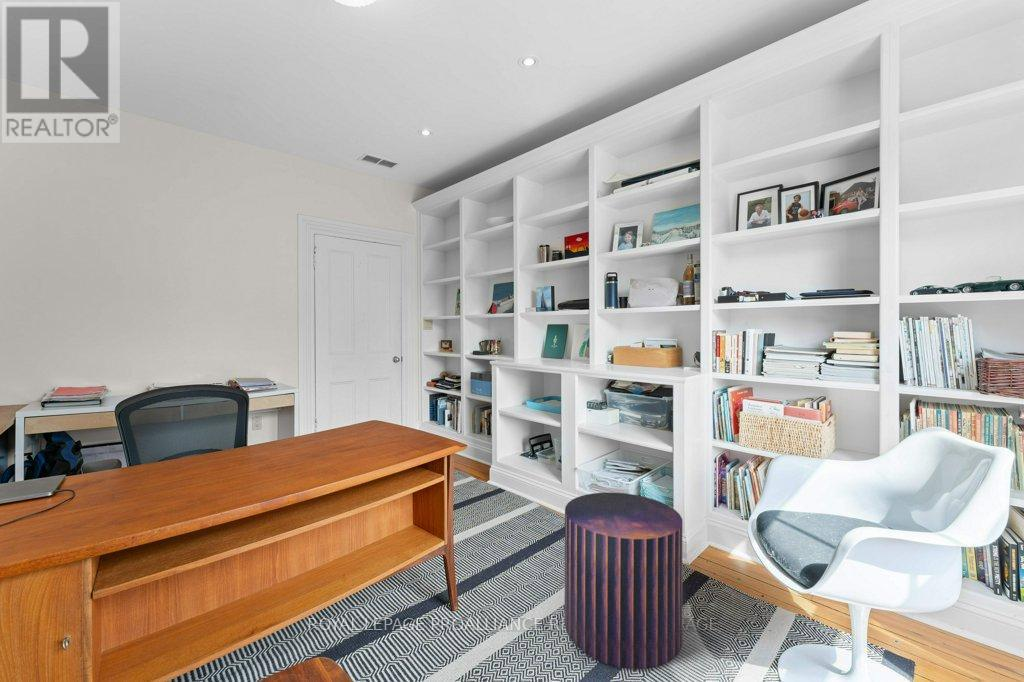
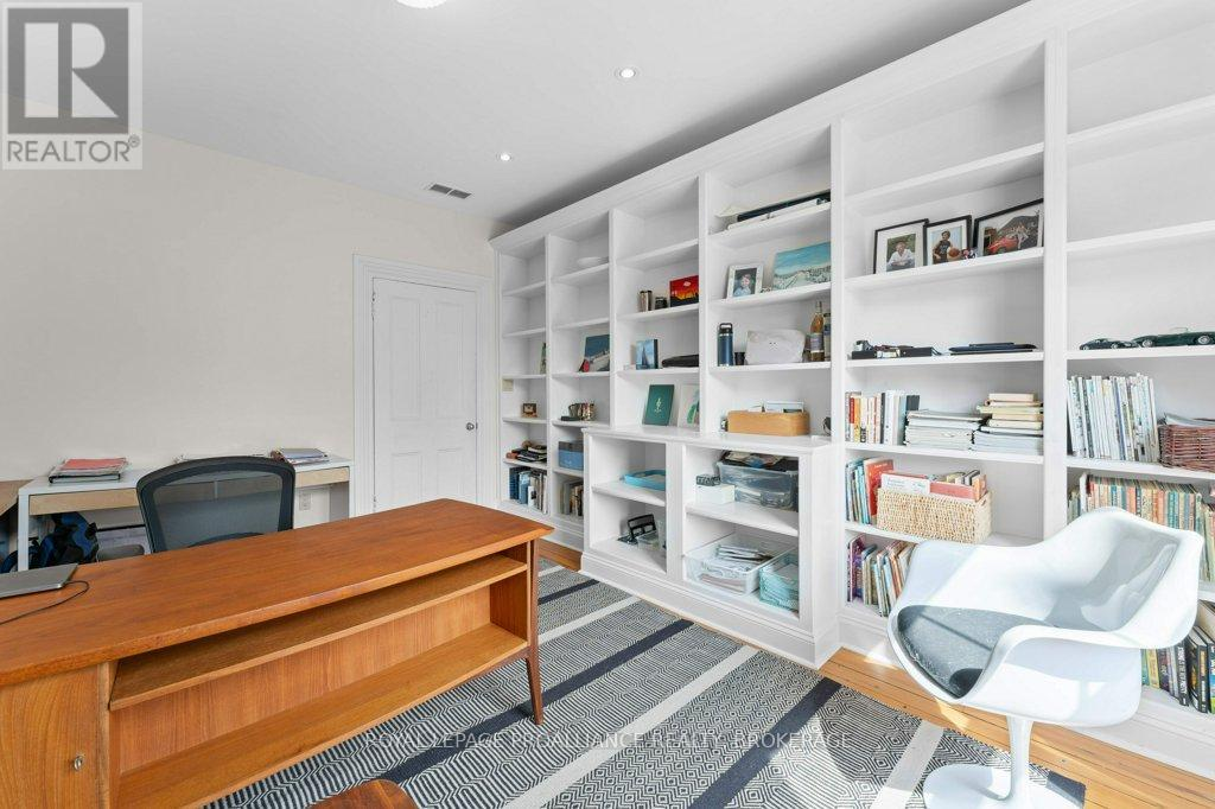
- stool (621, 569)
